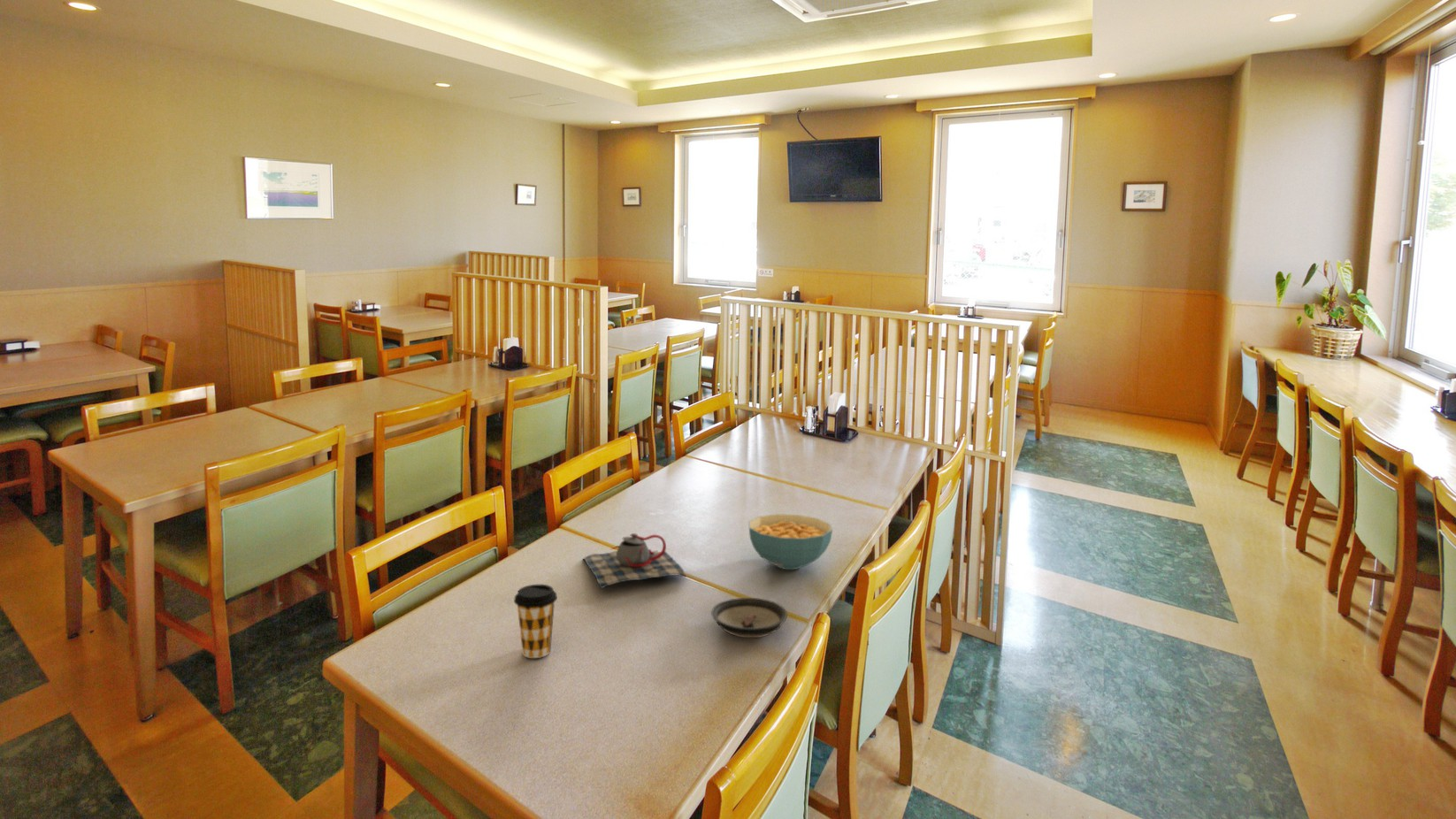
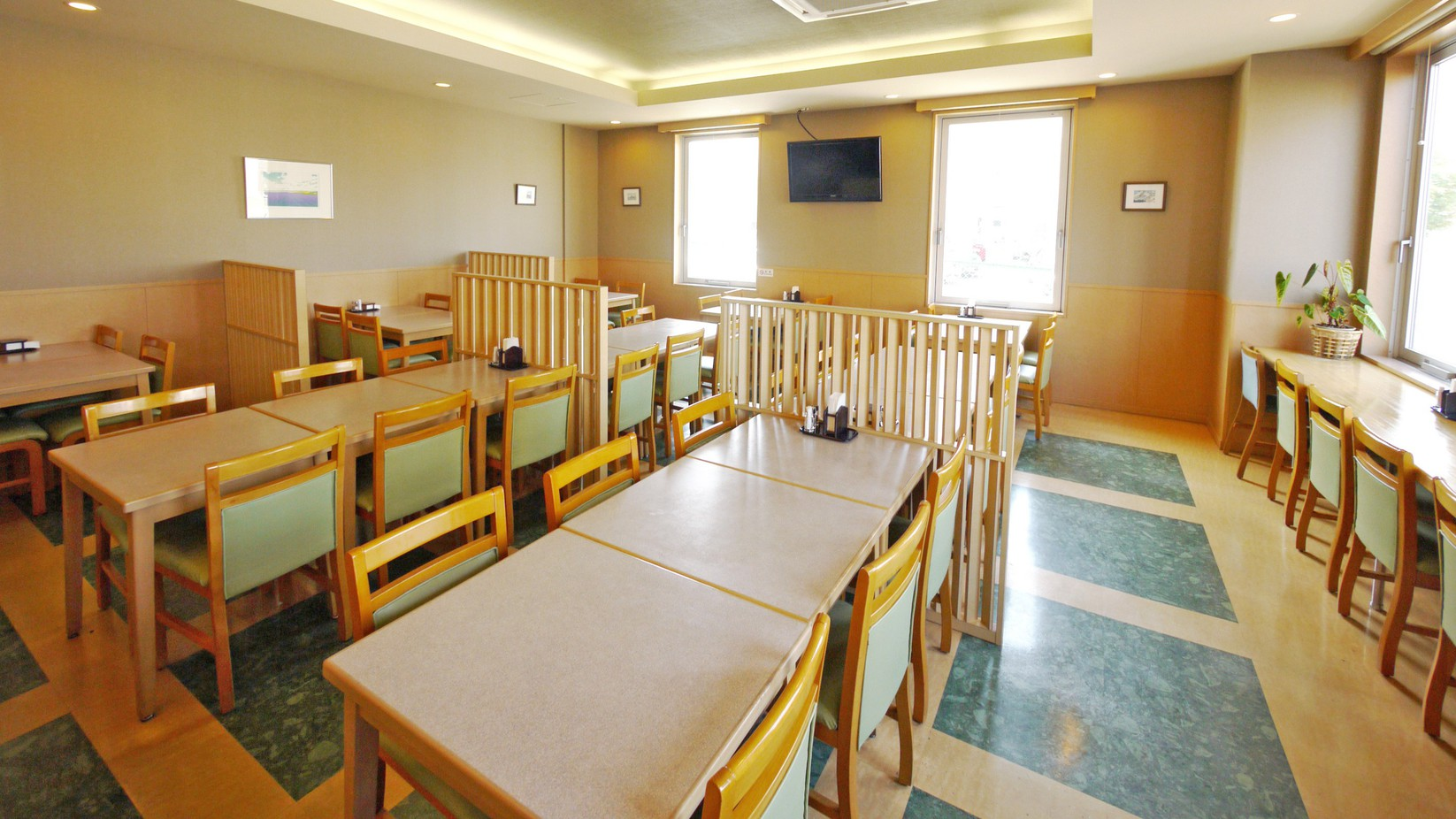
- saucer (748, 621)
- teapot (632, 550)
- cereal bowl (789, 545)
- coffee cup (536, 621)
